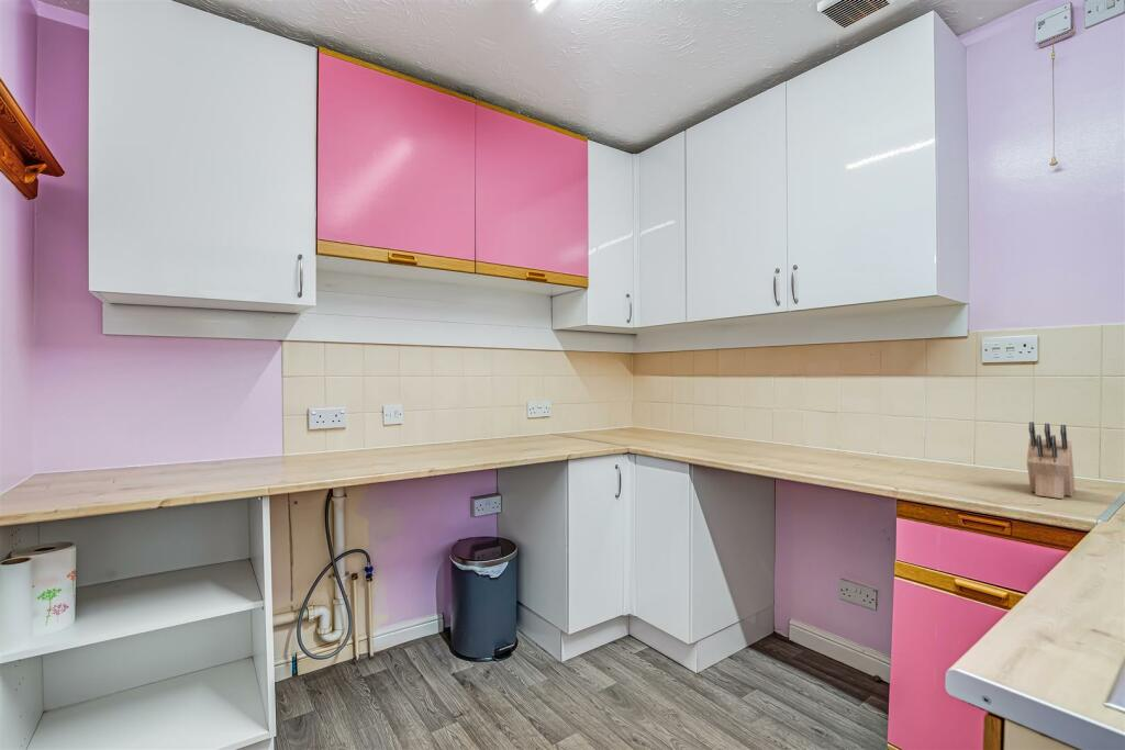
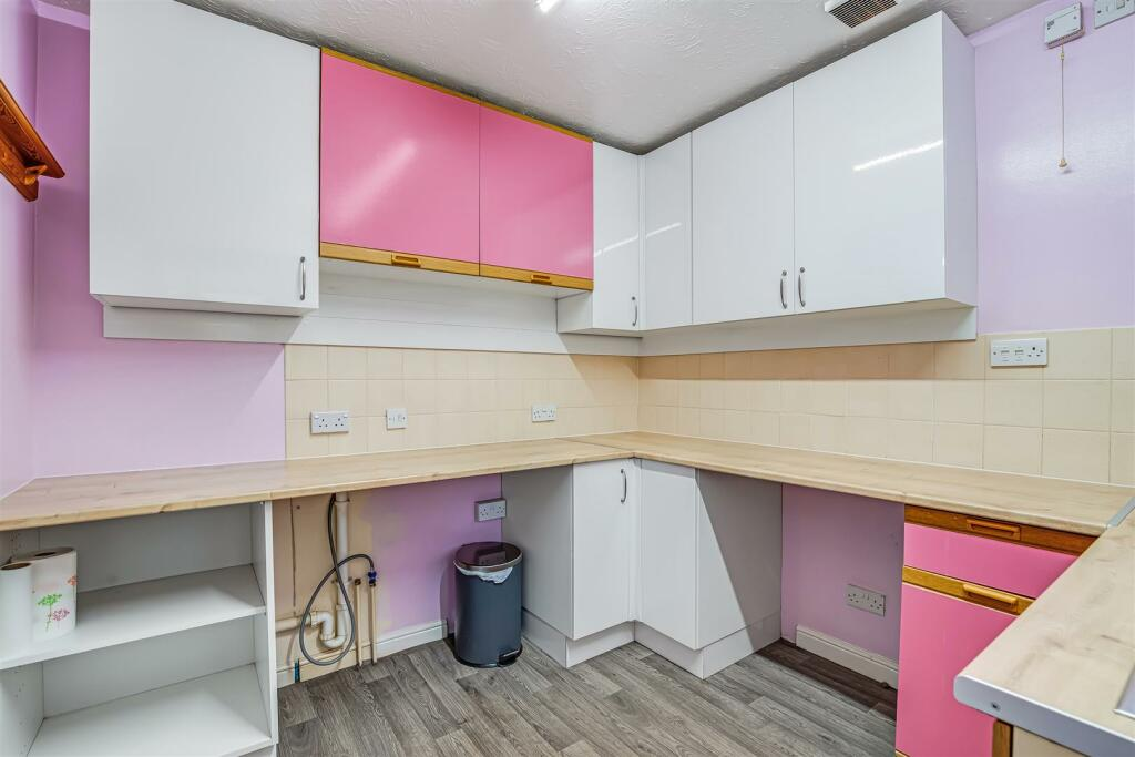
- knife block (1050, 457)
